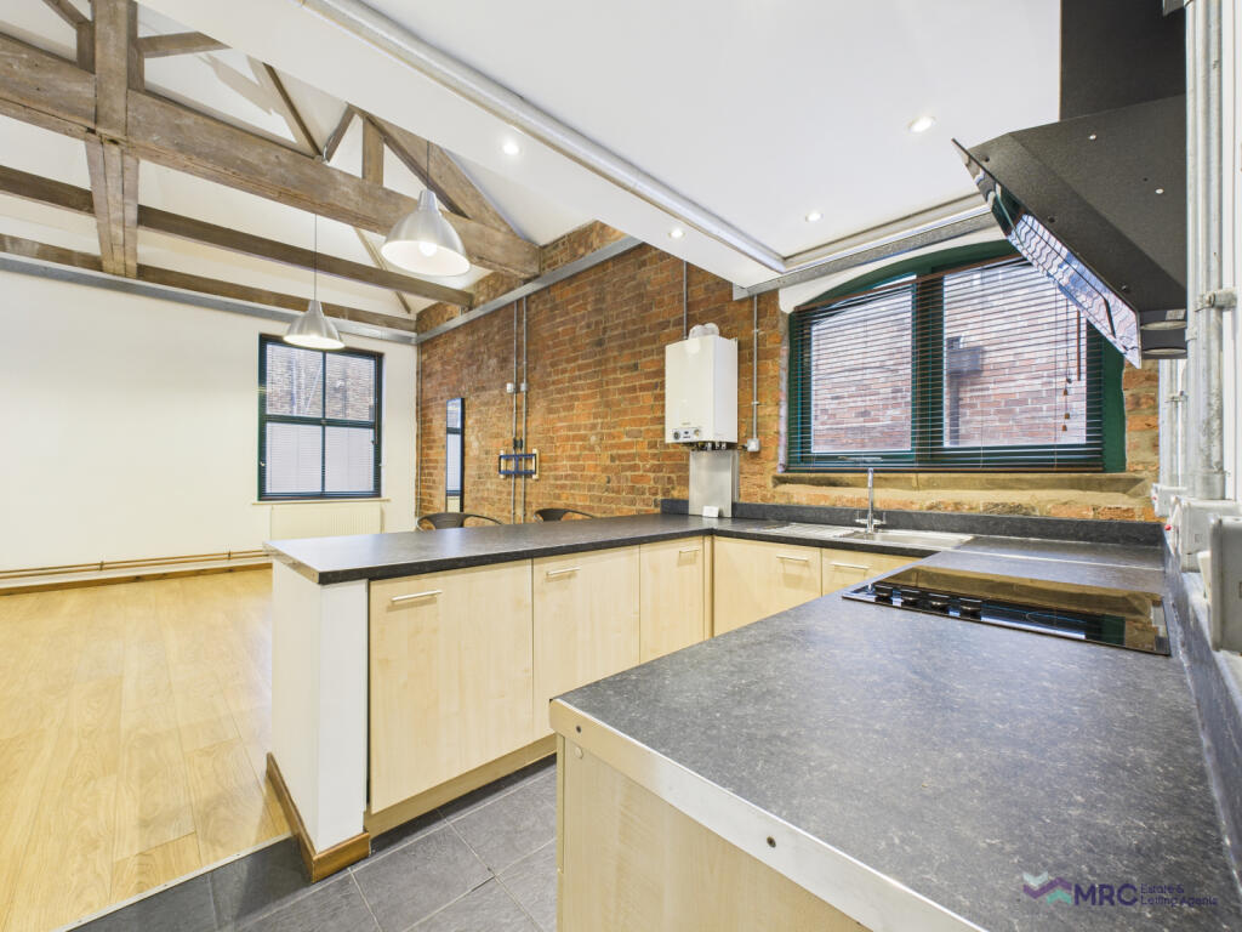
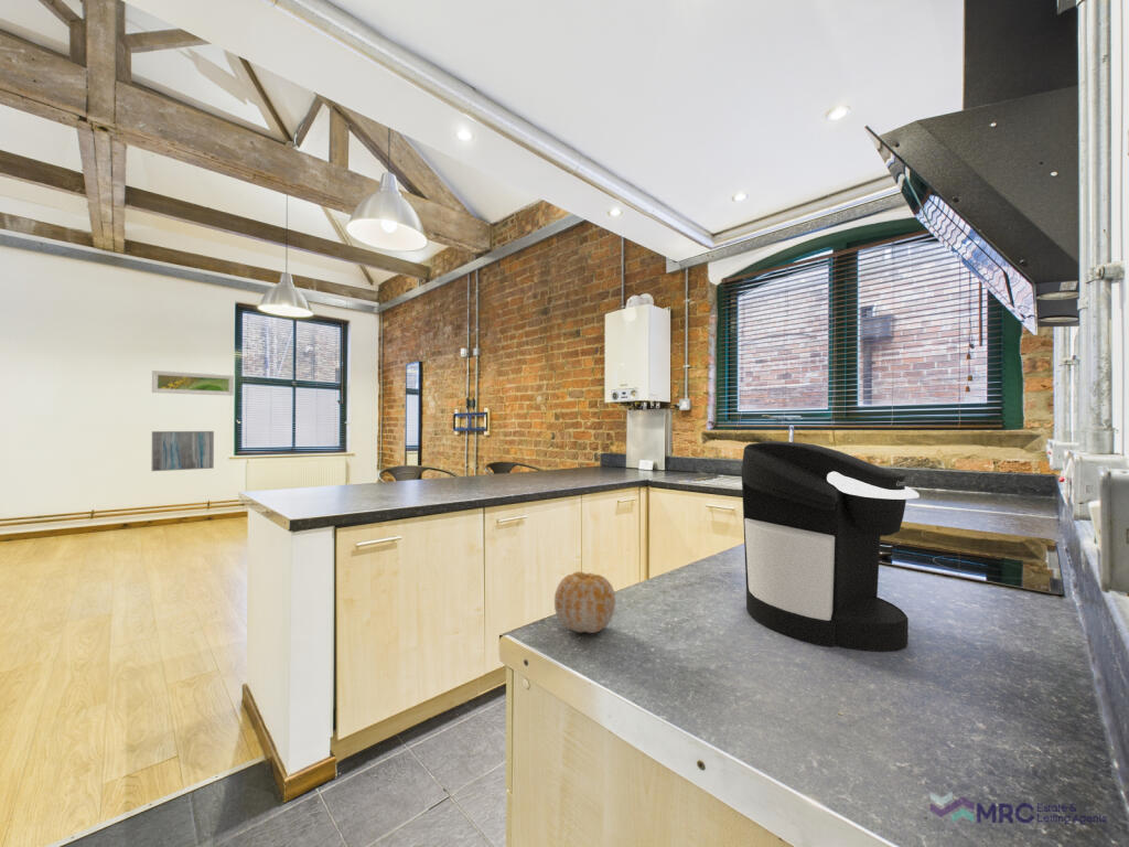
+ fruit (584, 601)
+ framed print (194, 383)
+ coffee maker (824, 532)
+ wall art (183, 450)
